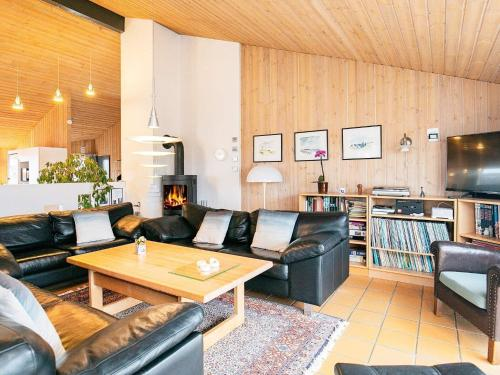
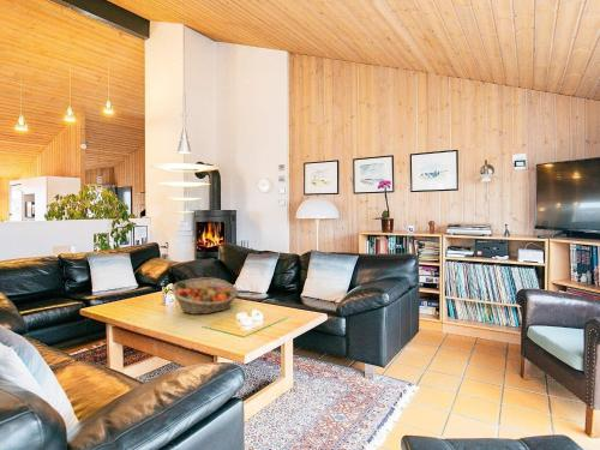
+ fruit basket (205, 294)
